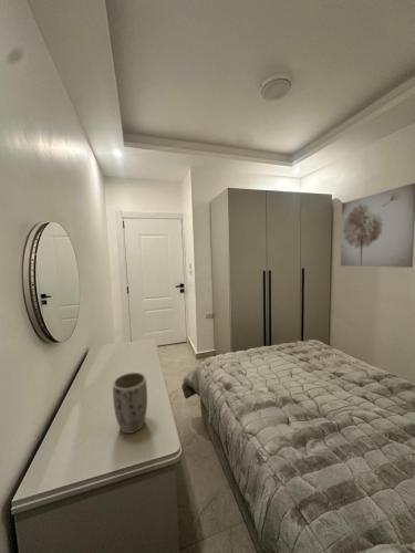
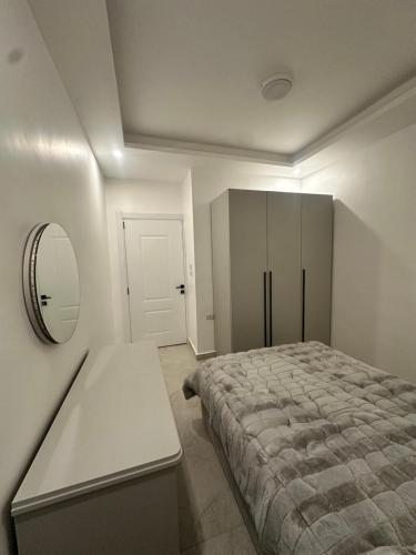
- wall art (372, 230)
- plant pot (131, 403)
